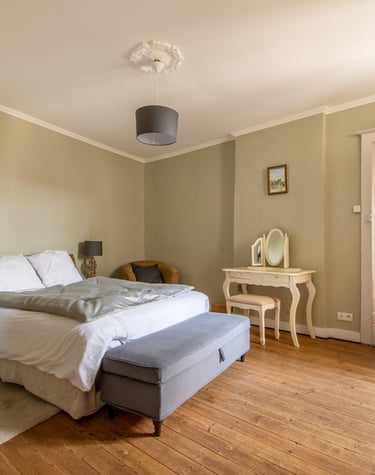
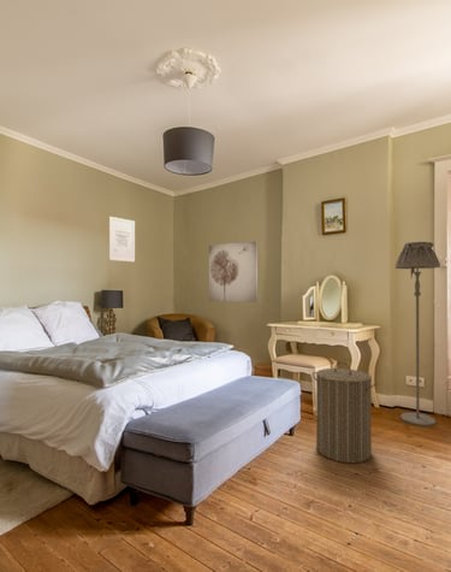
+ floor lamp (416, 331)
+ wall art (232, 272)
+ laundry hamper (343, 406)
+ wall art (121, 240)
